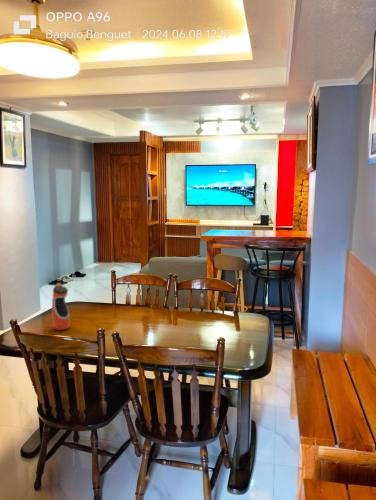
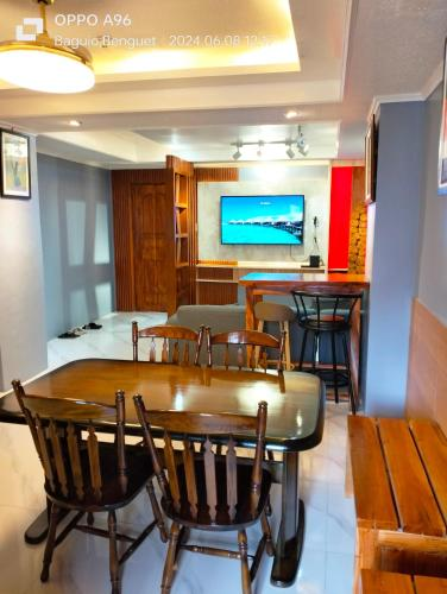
- water bottle (60, 305)
